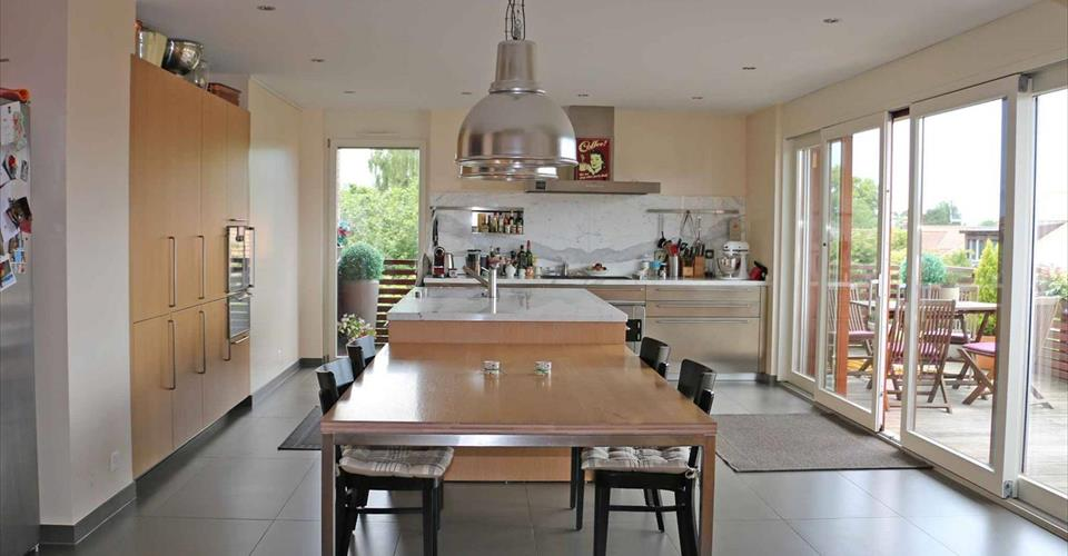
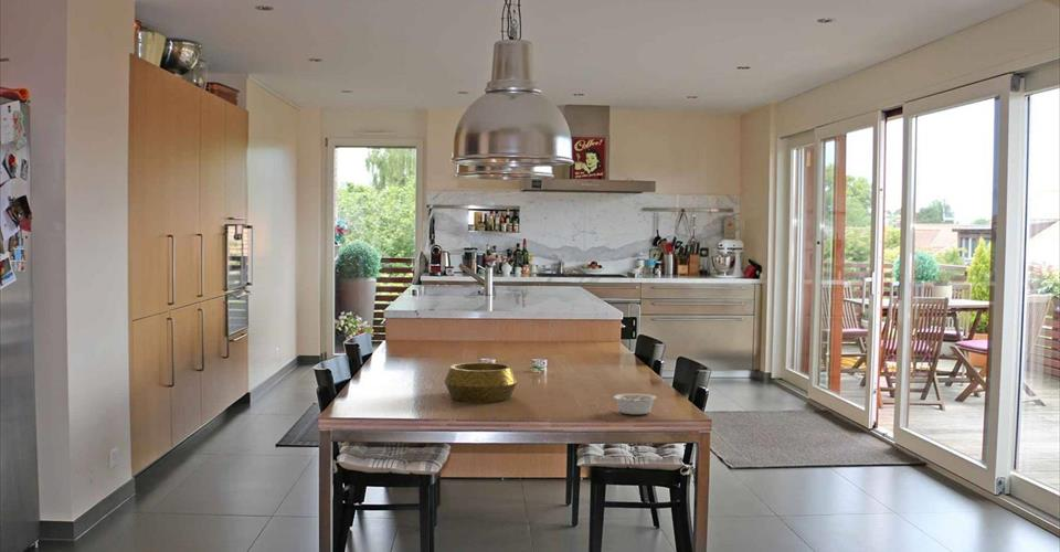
+ decorative bowl (480, 381)
+ legume (636, 402)
